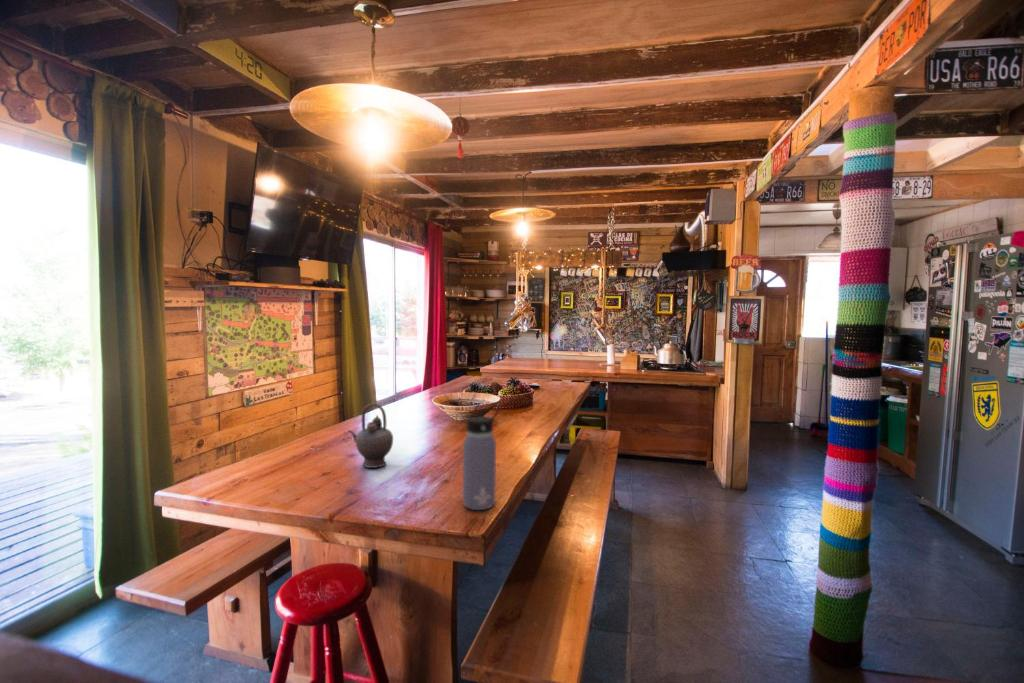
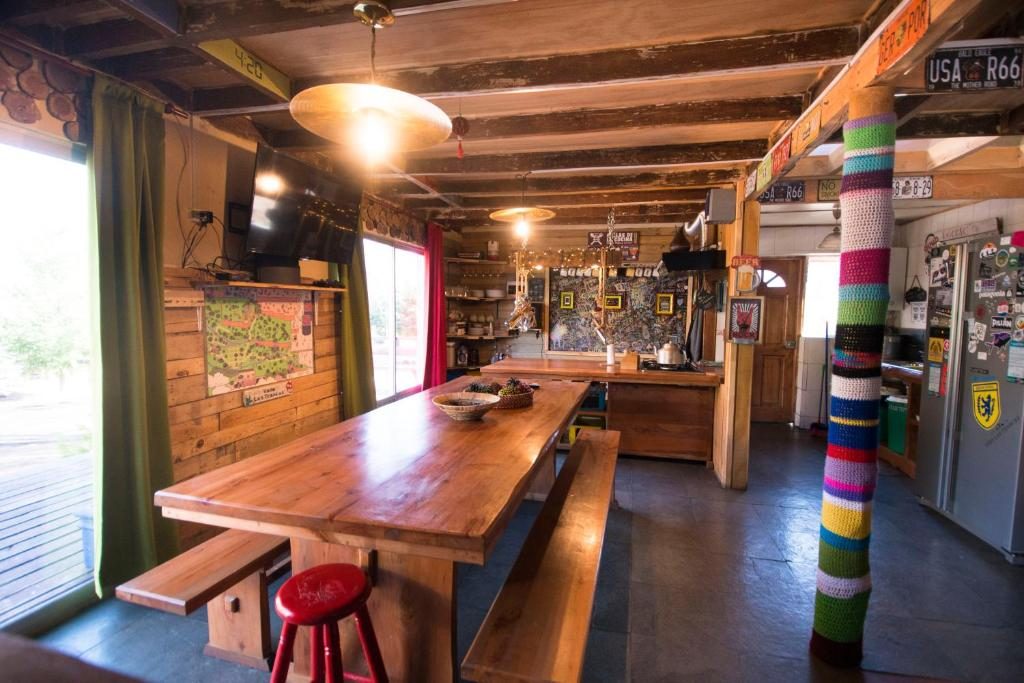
- water bottle (481, 455)
- teapot (370, 434)
